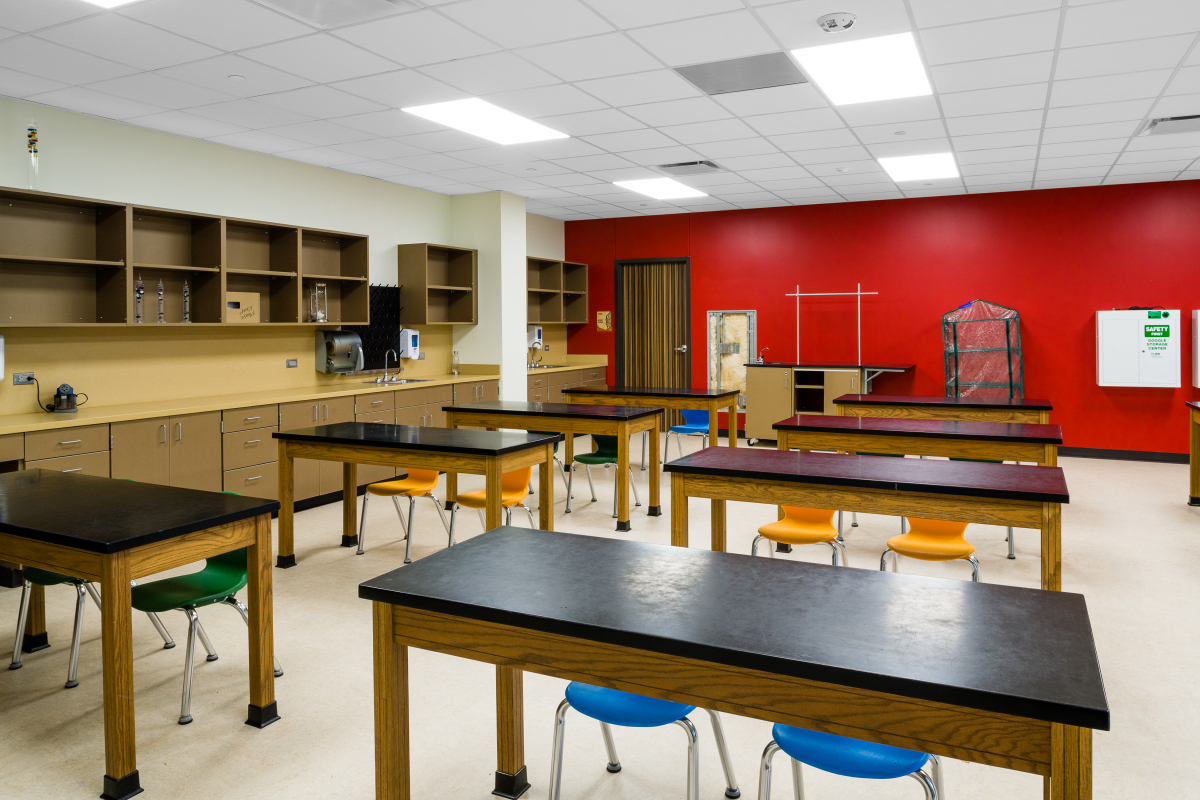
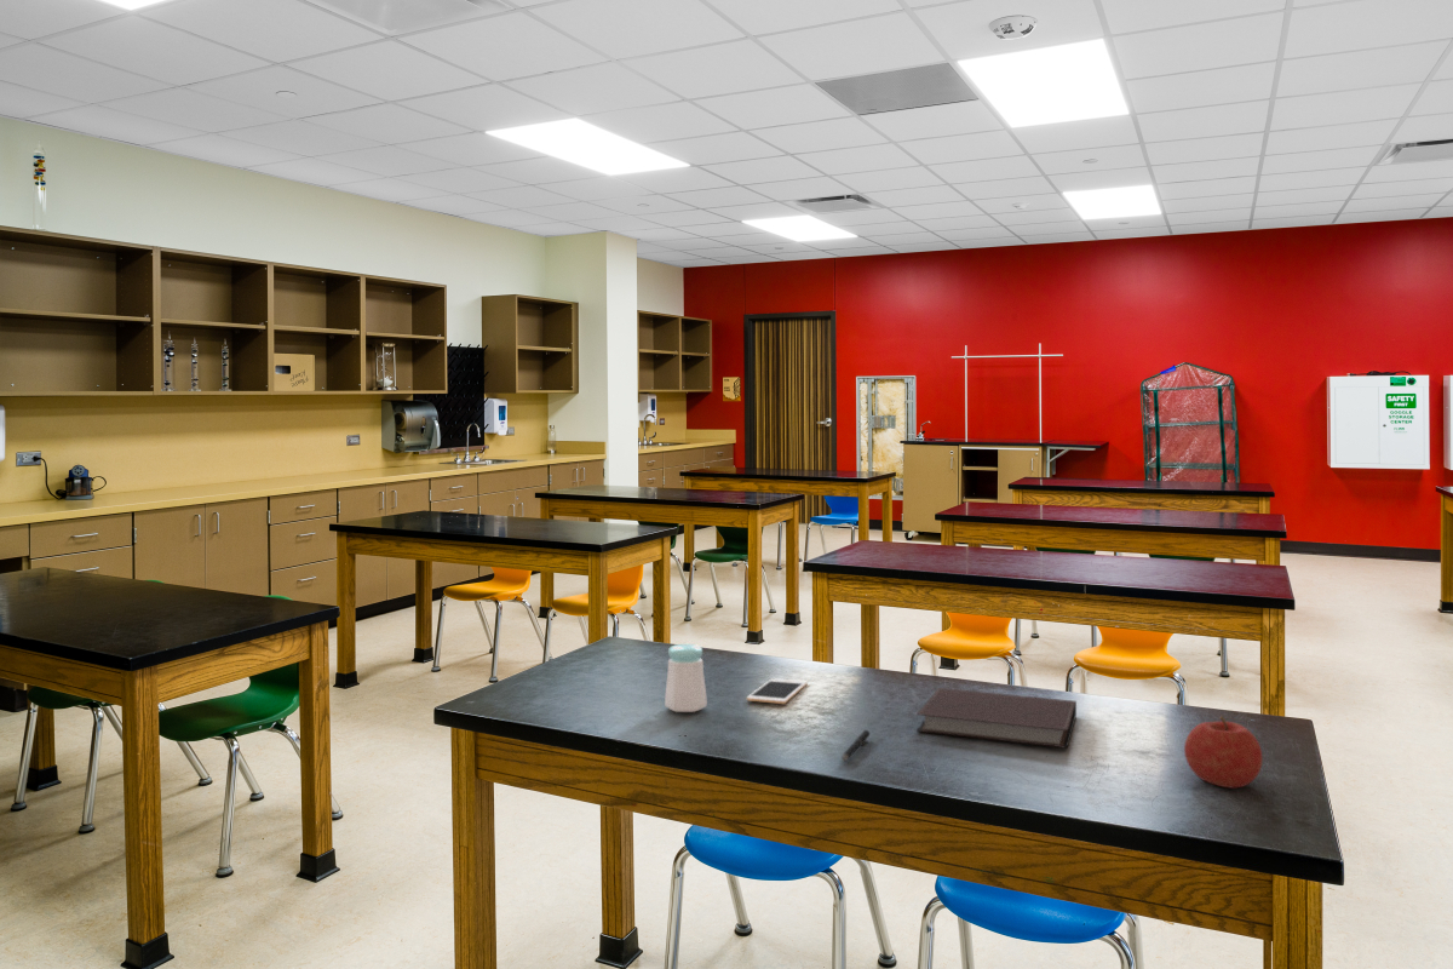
+ salt shaker (685, 677)
+ cell phone (777, 690)
+ notebook (998, 715)
+ pen (855, 745)
+ fruit (1222, 747)
